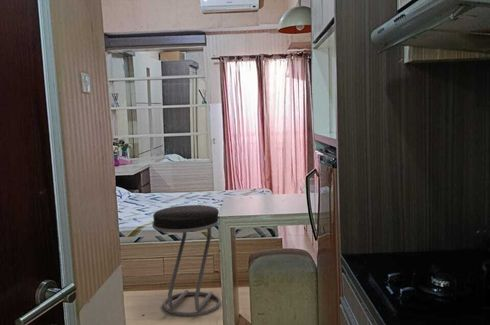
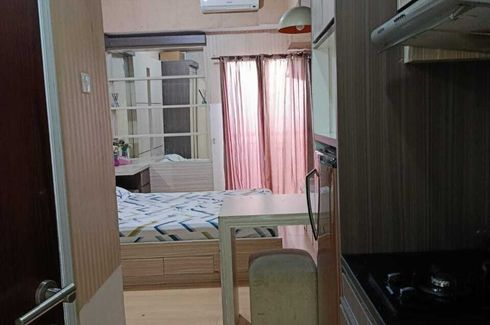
- stool (180, 258)
